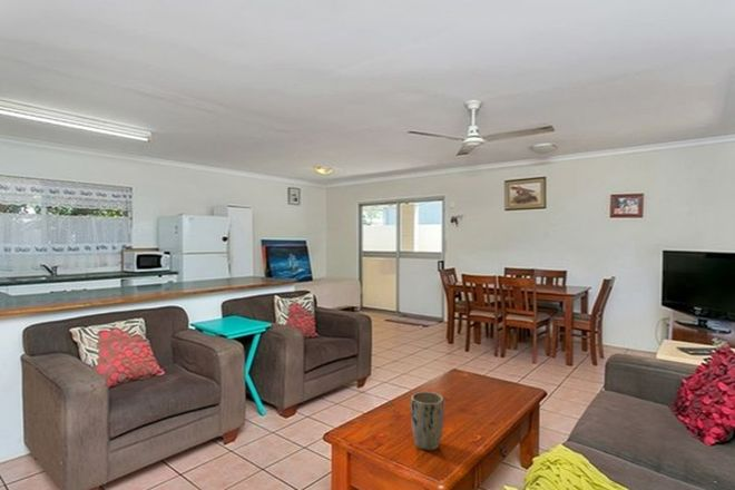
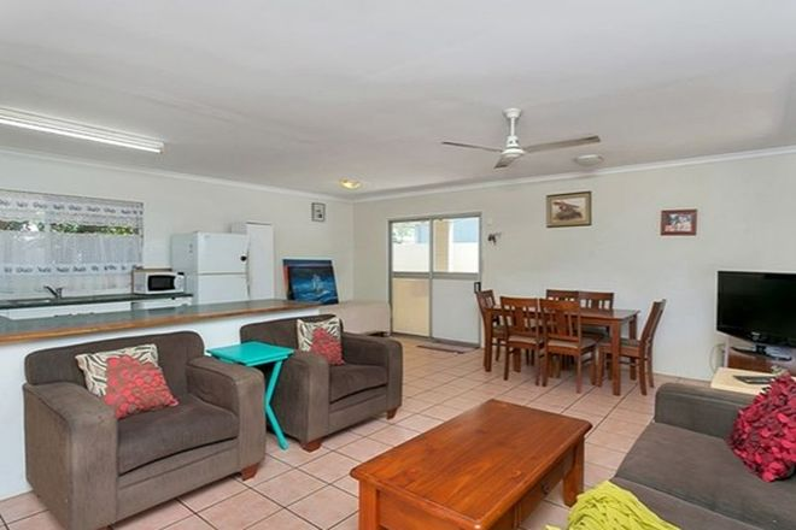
- plant pot (427, 421)
